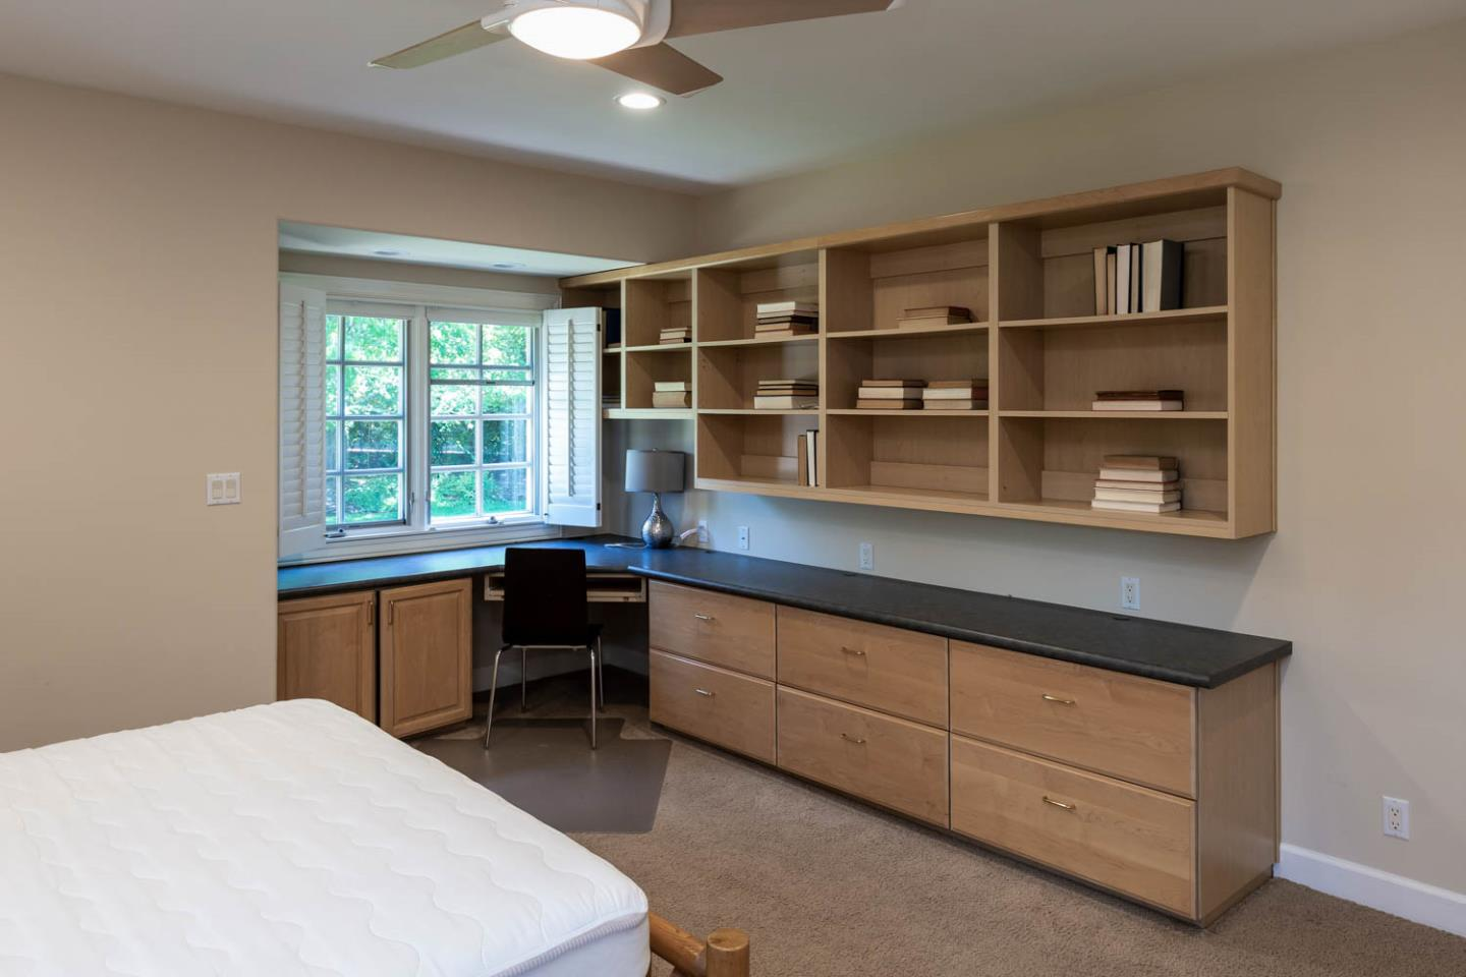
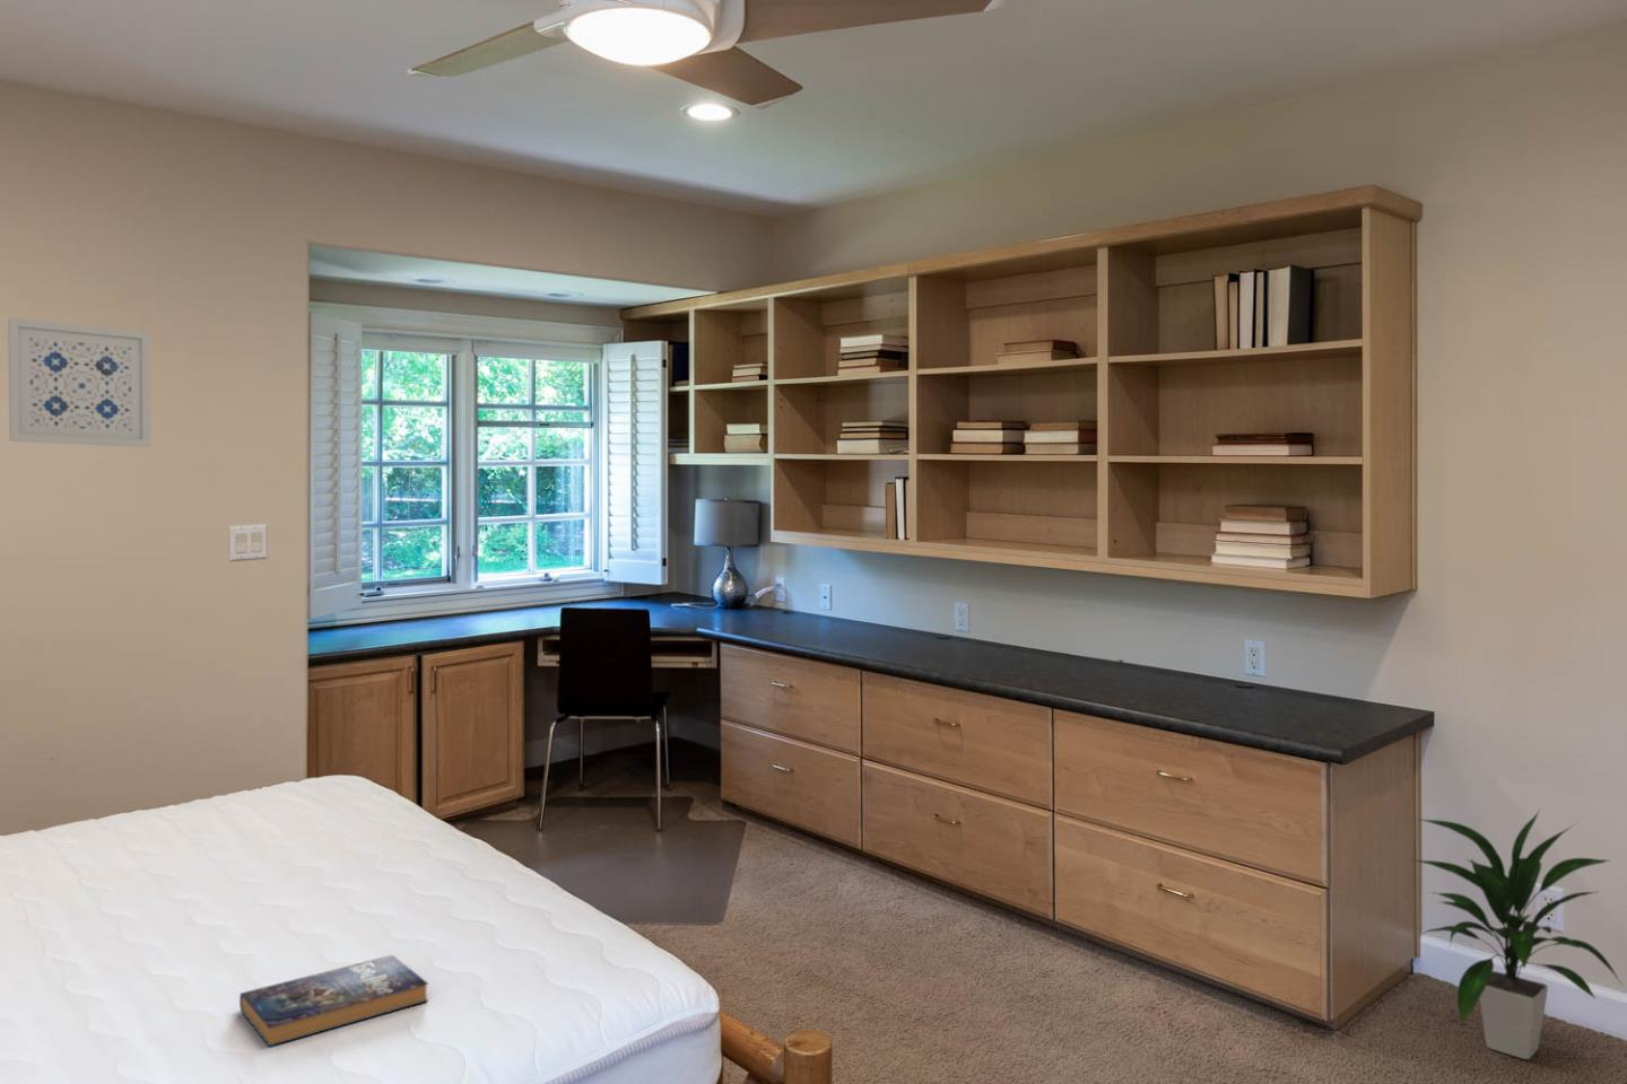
+ wall art (81, 385)
+ book (334, 996)
+ indoor plant (1505, 928)
